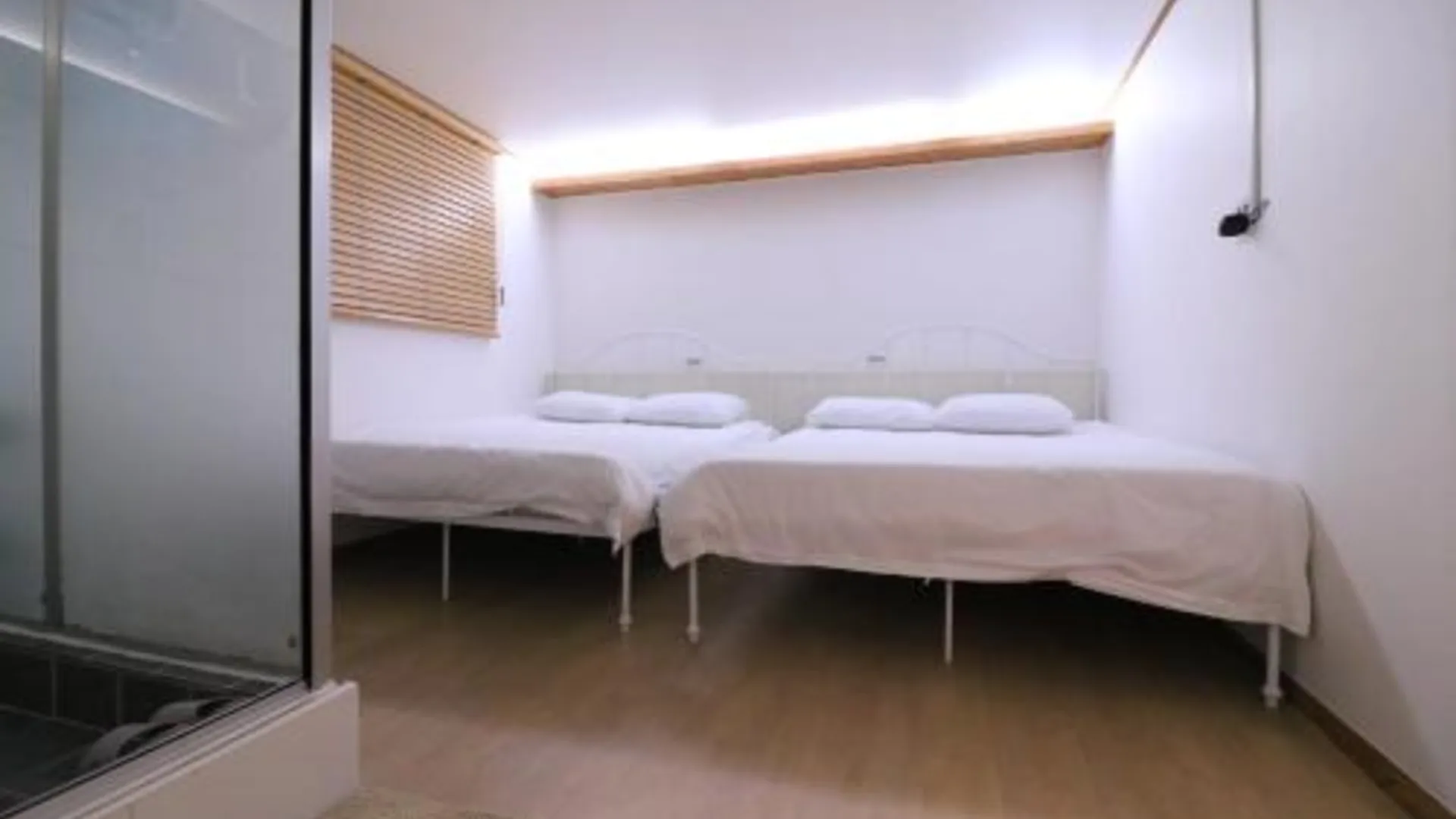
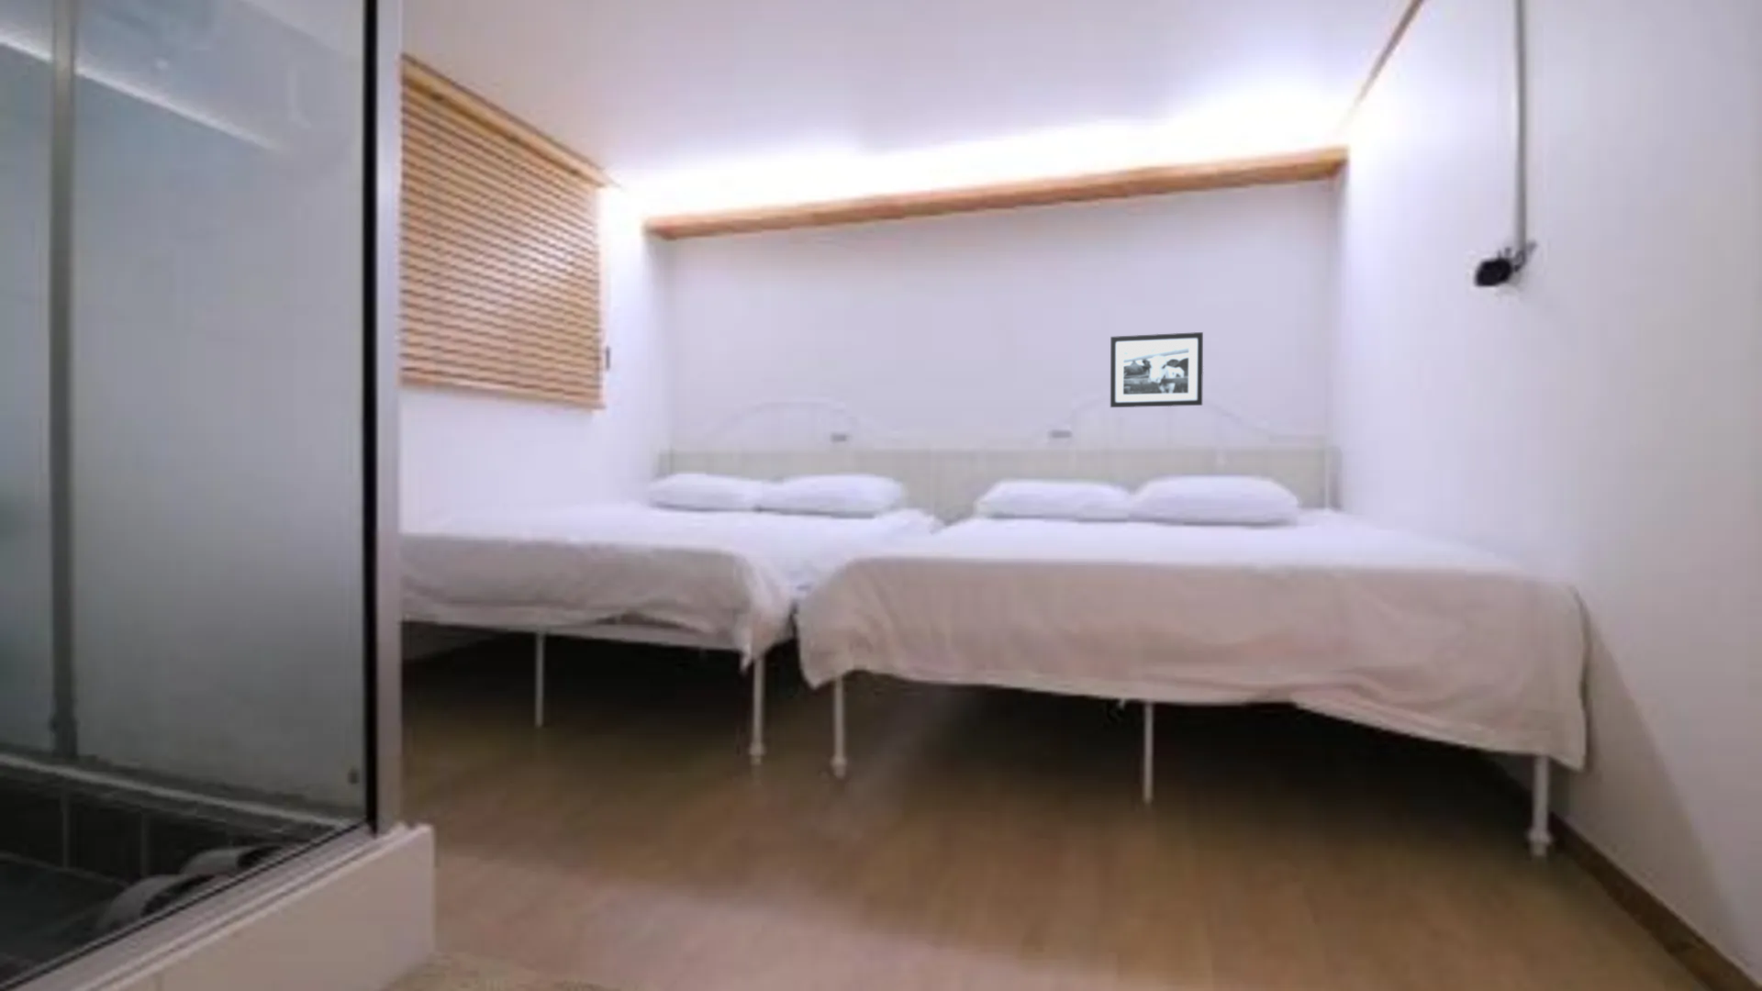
+ picture frame (1156, 370)
